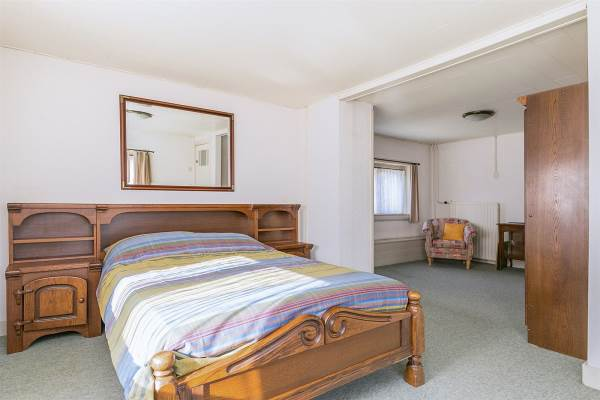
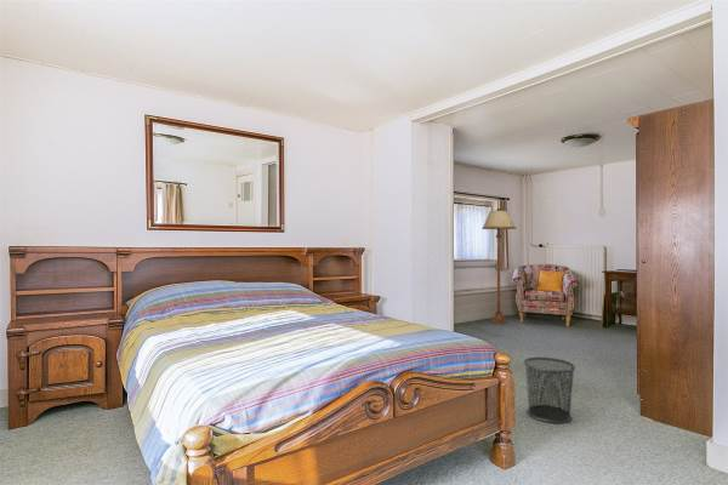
+ floor lamp (499, 264)
+ waste bin (548, 388)
